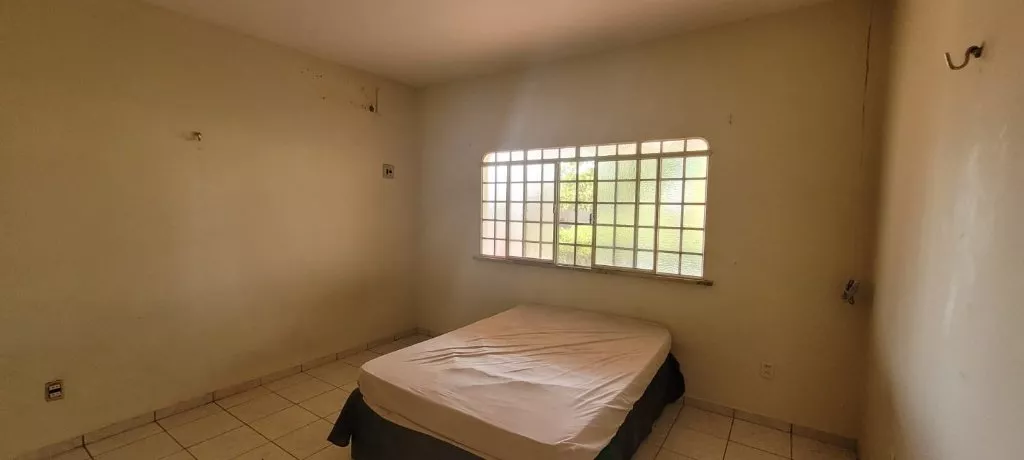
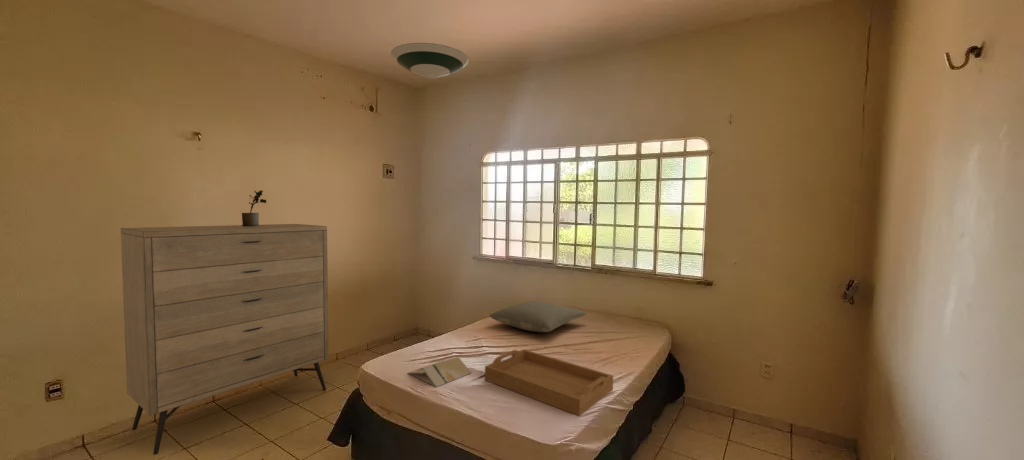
+ potted plant (252, 207)
+ pillow (538, 314)
+ serving tray (547, 375)
+ brochure (439, 367)
+ dresser (237, 318)
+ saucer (430, 67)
